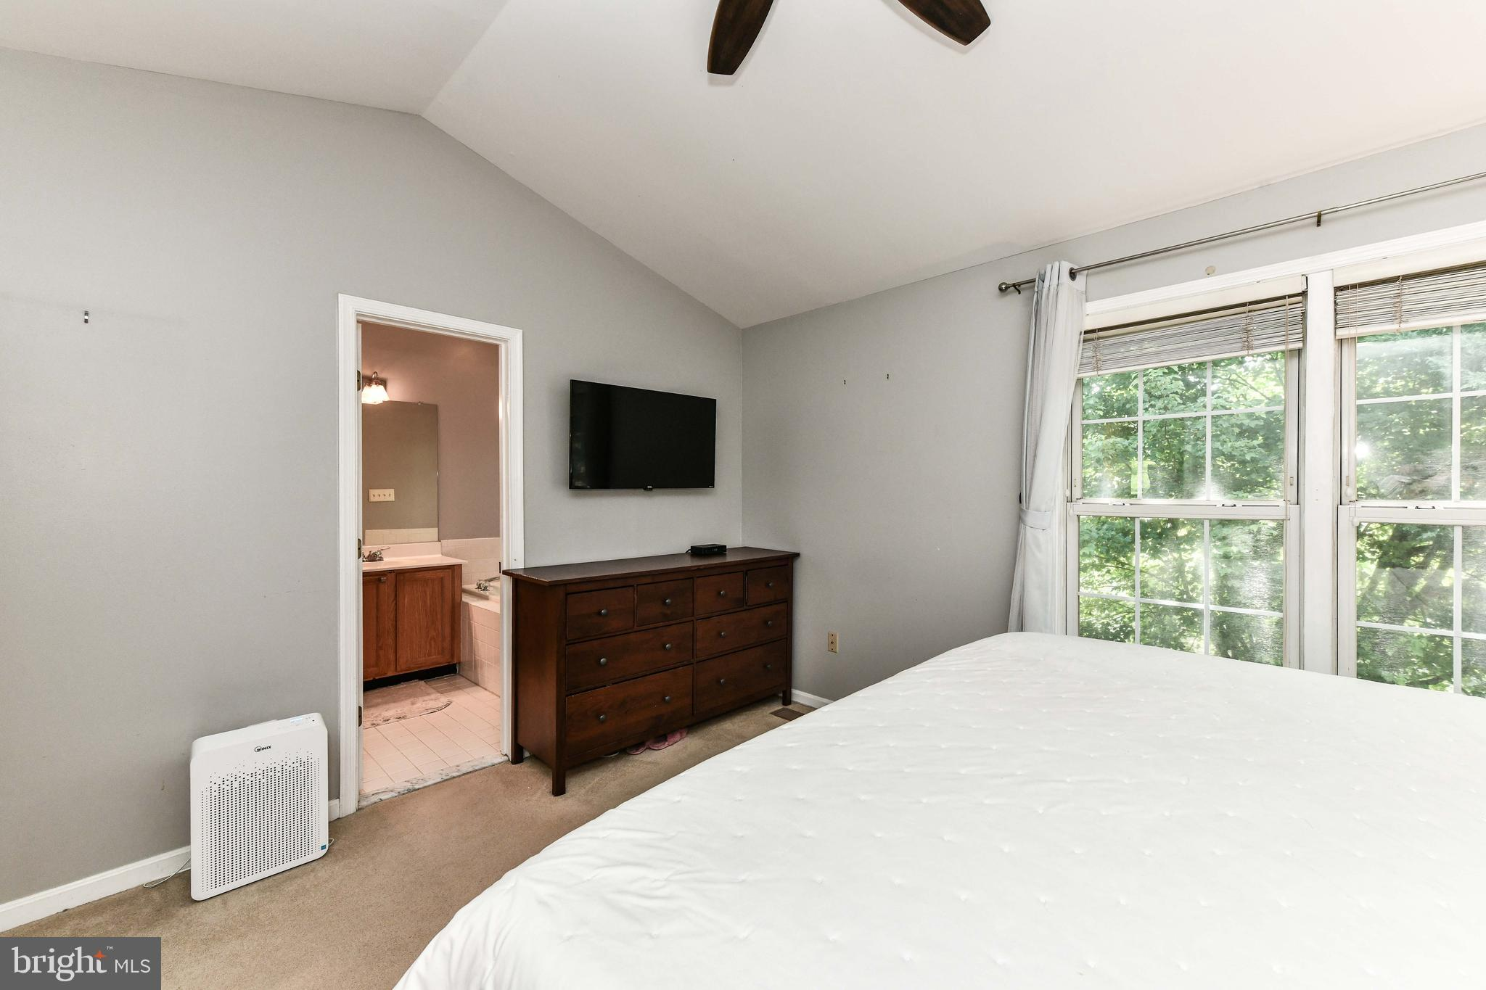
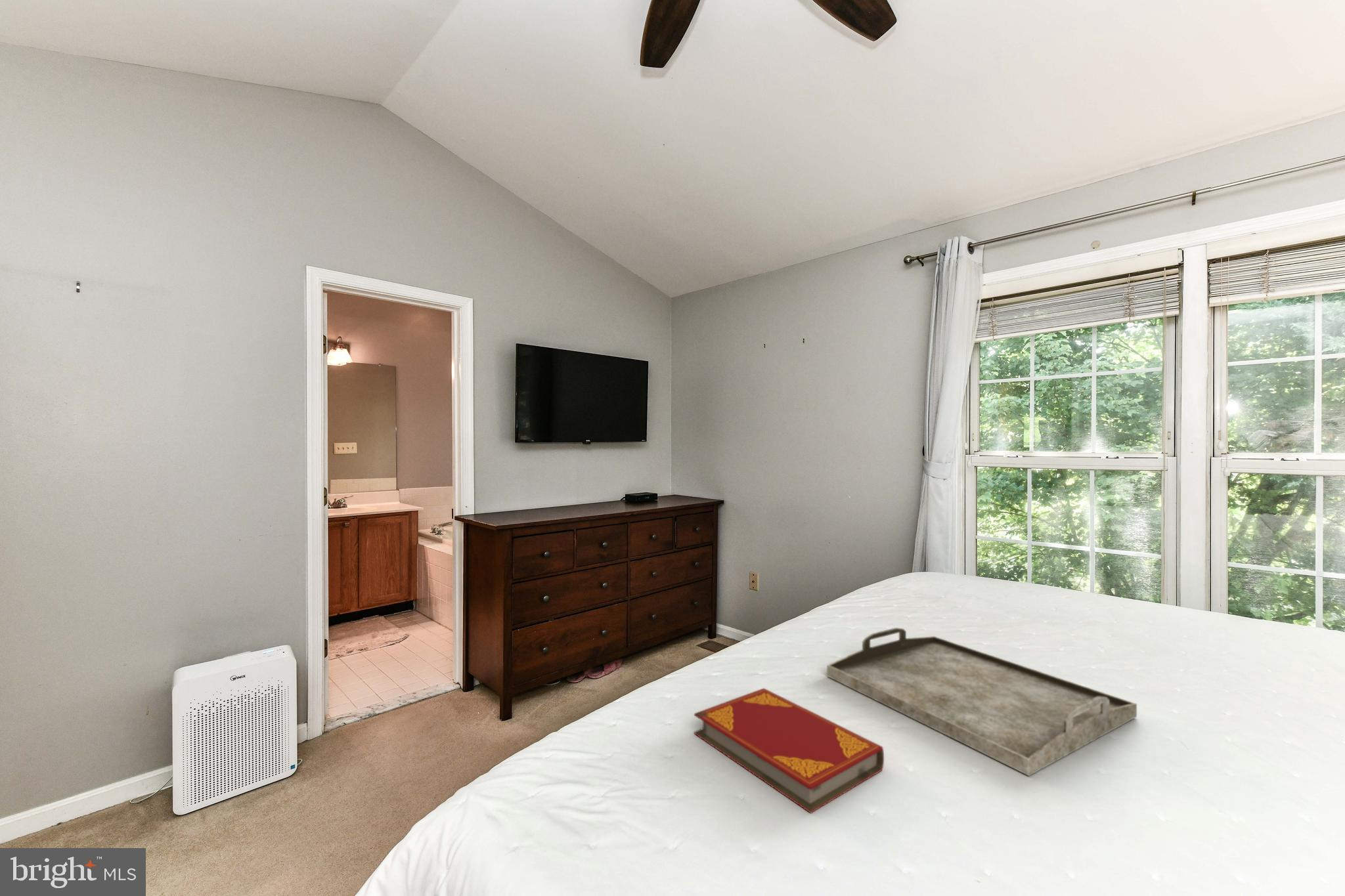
+ serving tray (969, 677)
+ hardback book (783, 739)
